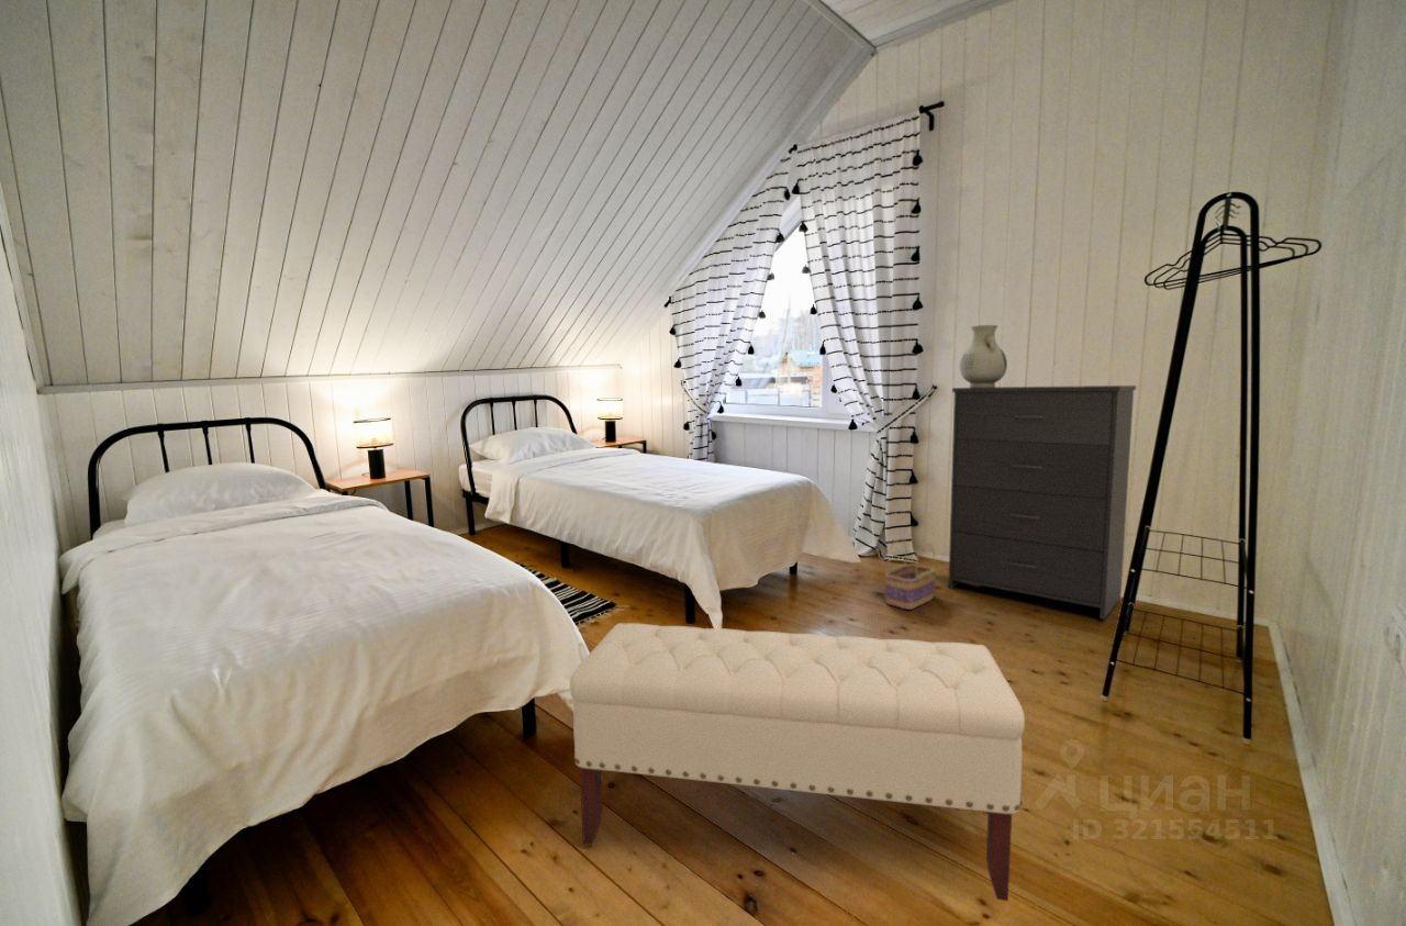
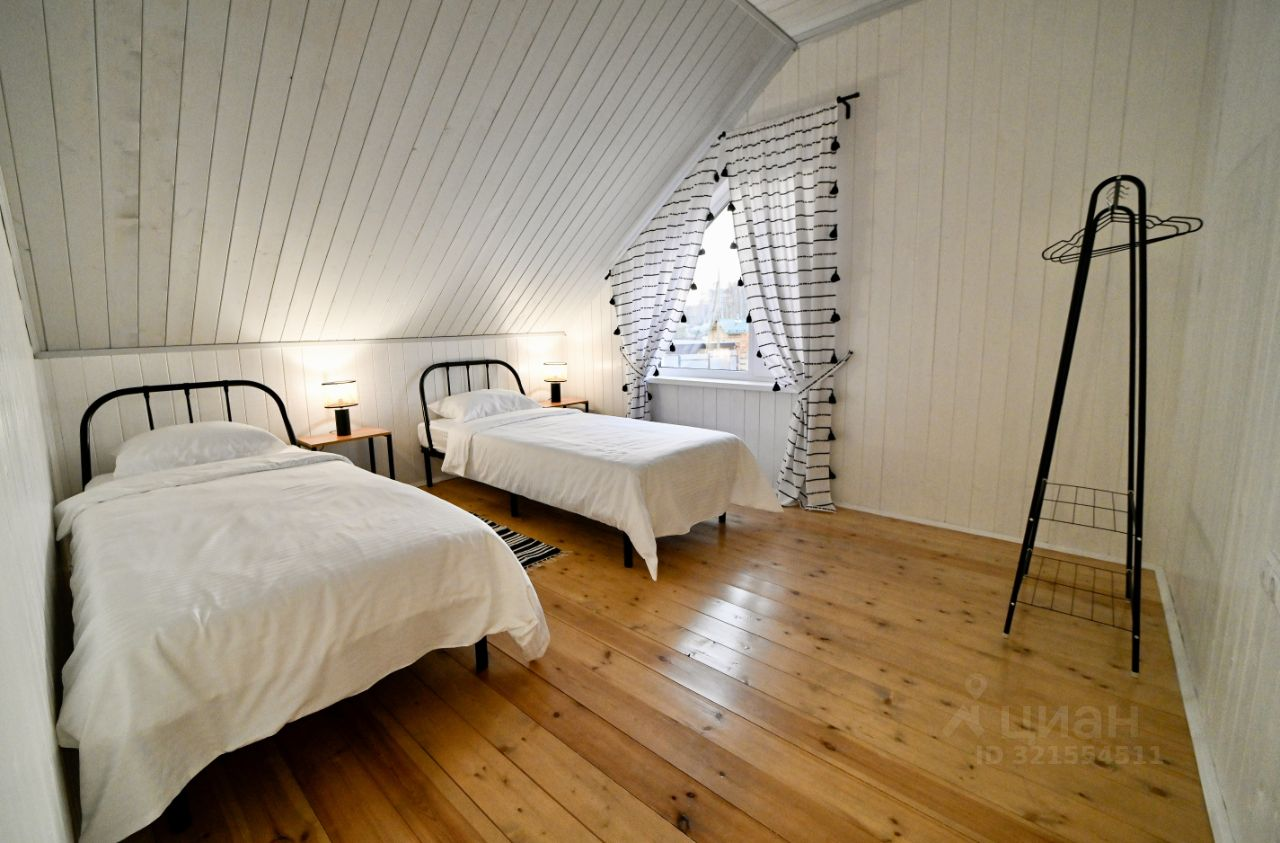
- vase (983, 356)
- bench (786, 738)
- dresser (1036, 491)
- basket (911, 571)
